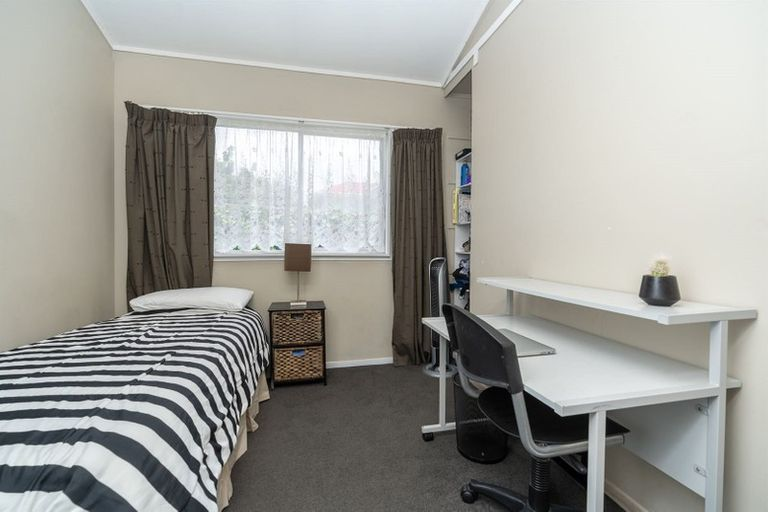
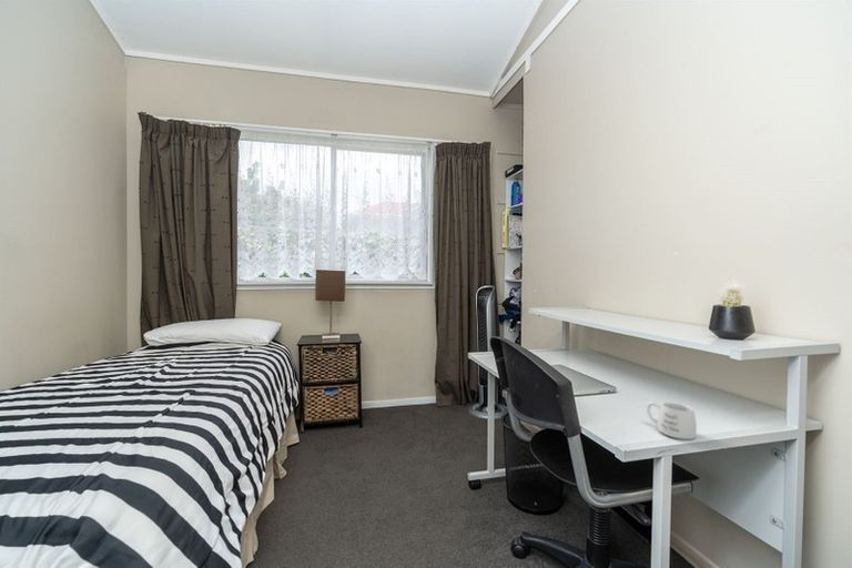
+ mug (669, 417)
